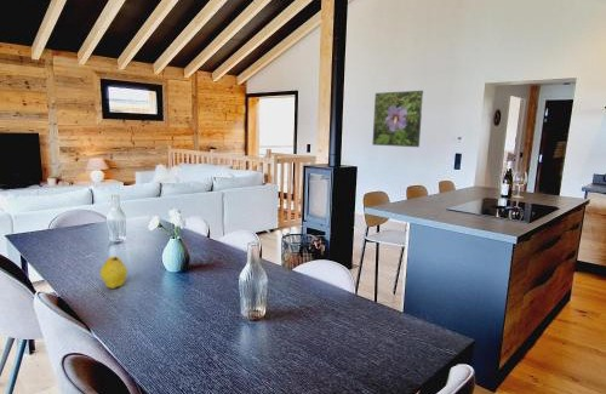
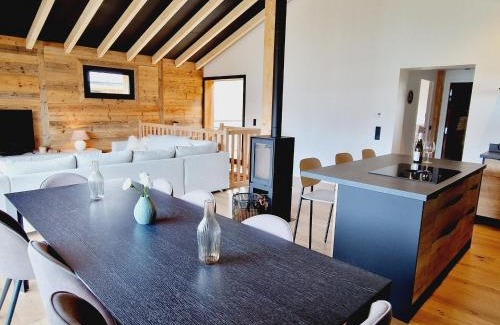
- fruit (113, 272)
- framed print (396, 119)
